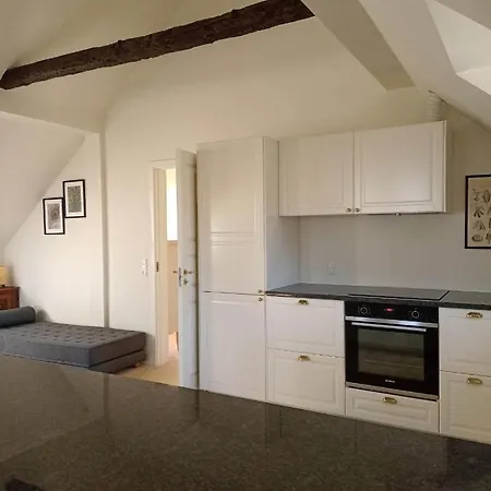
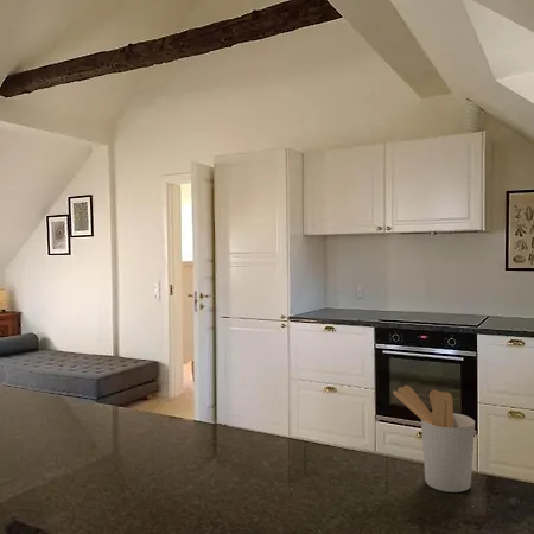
+ utensil holder (433, 433)
